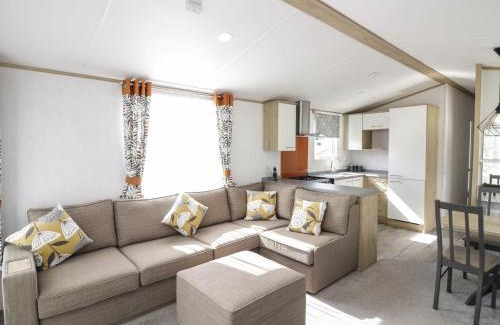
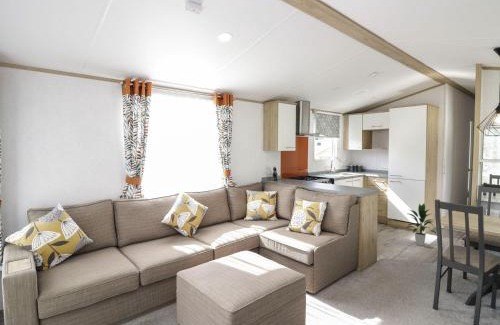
+ indoor plant (421, 224)
